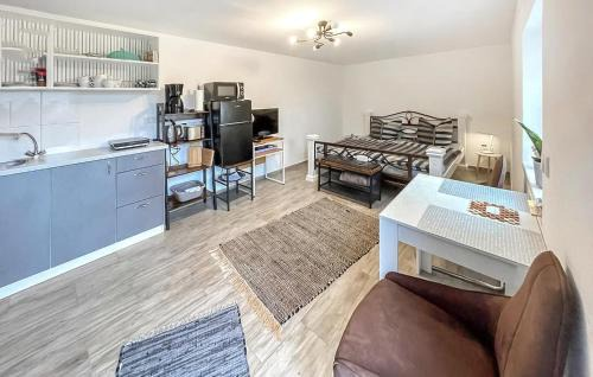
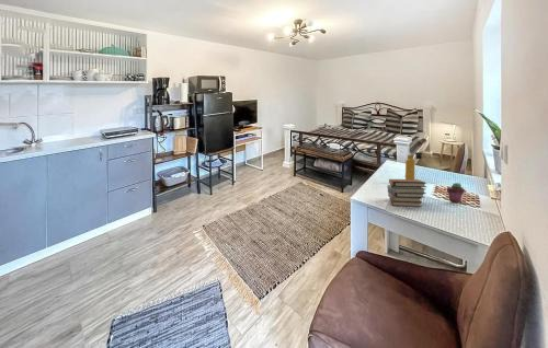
+ water bottle (413, 165)
+ book stack (404, 192)
+ potted succulent (455, 192)
